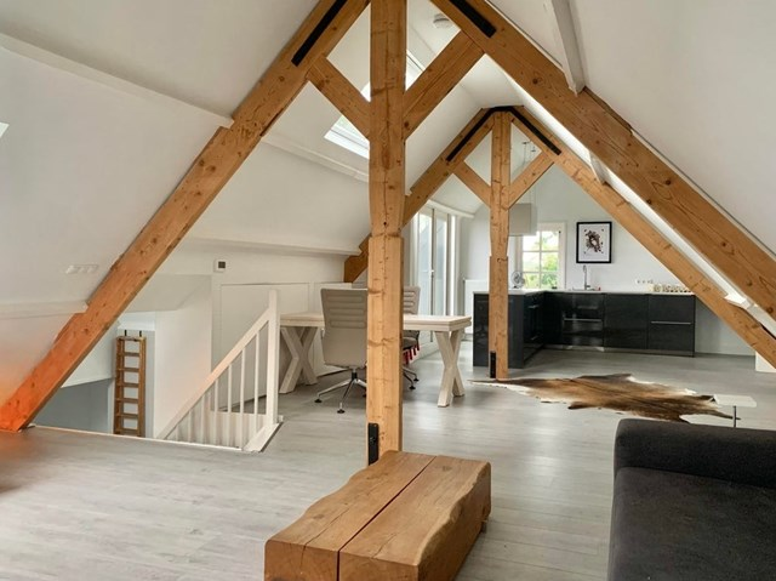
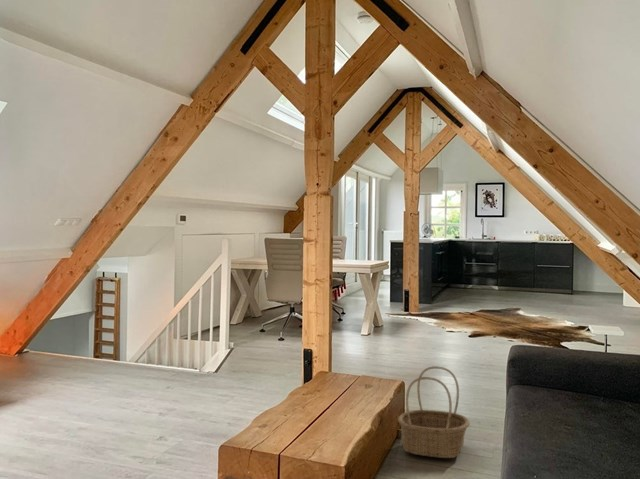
+ basket (433, 410)
